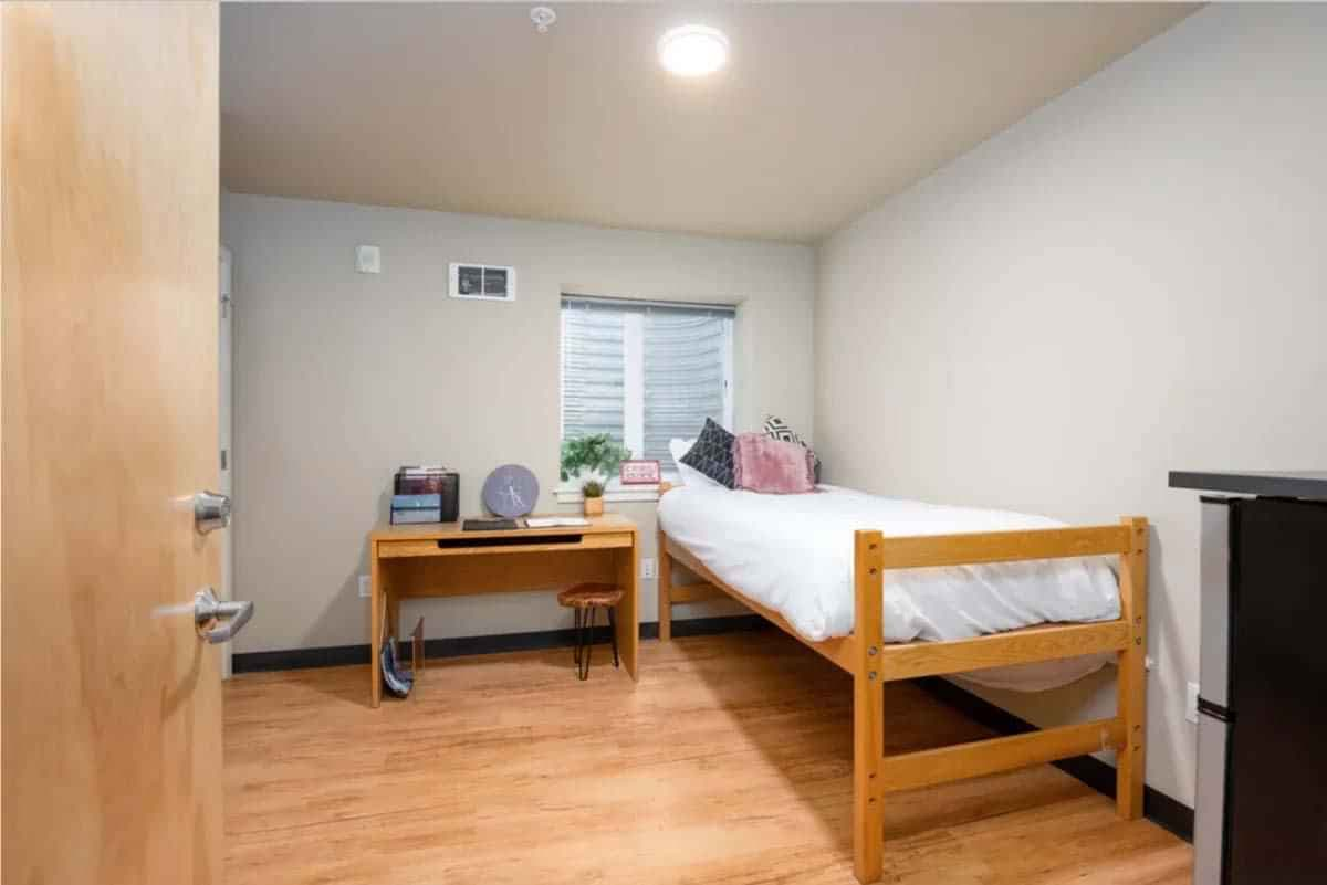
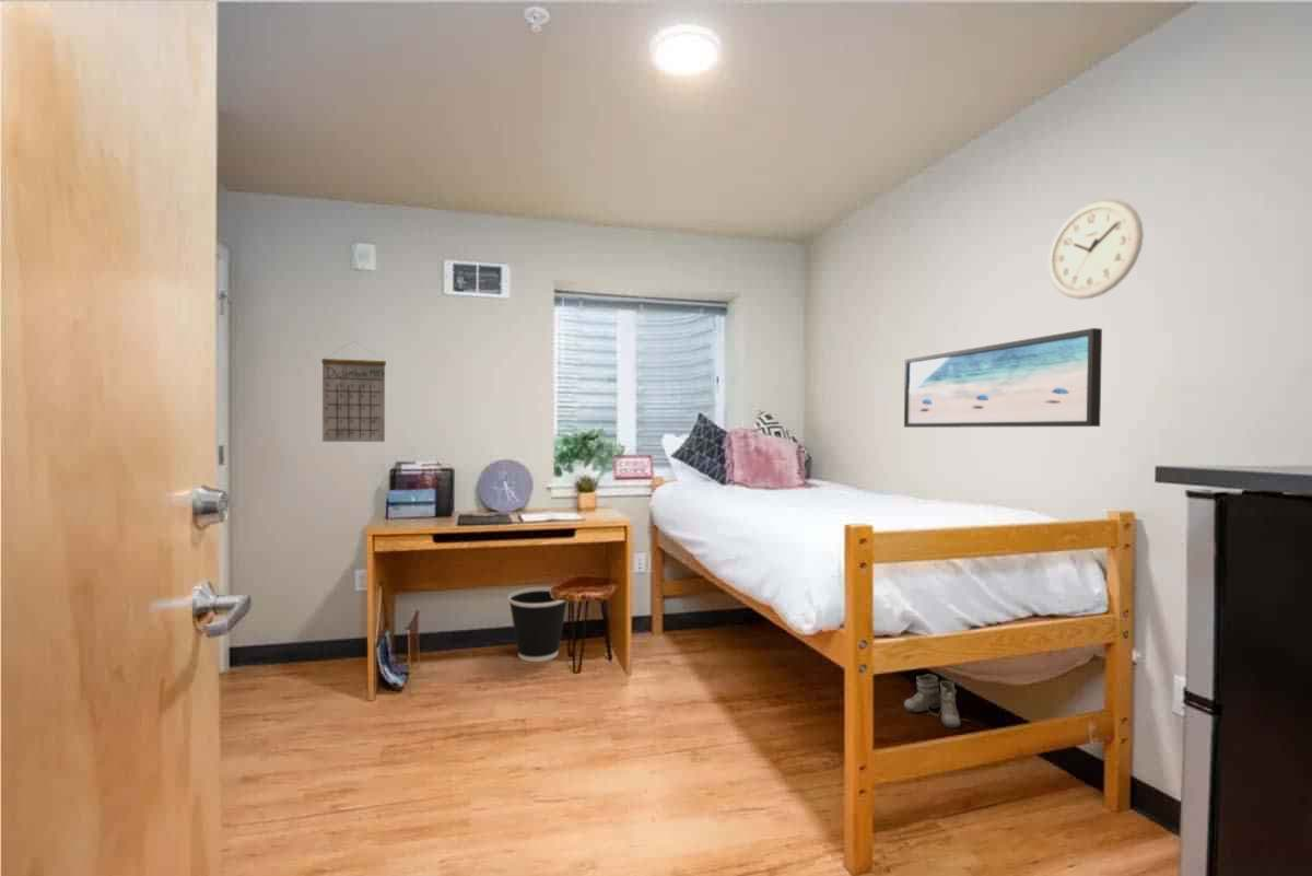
+ wall art (984, 386)
+ wall clock (1090, 249)
+ calendar (354, 390)
+ boots (933, 697)
+ wastebasket (538, 624)
